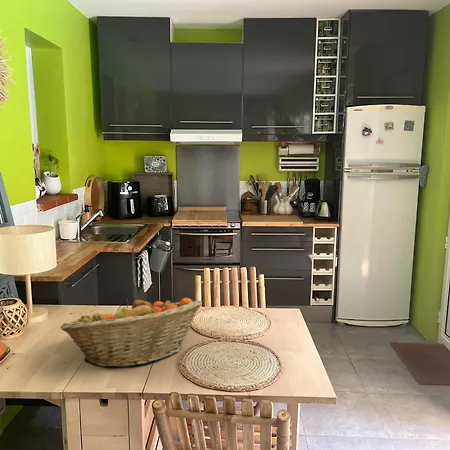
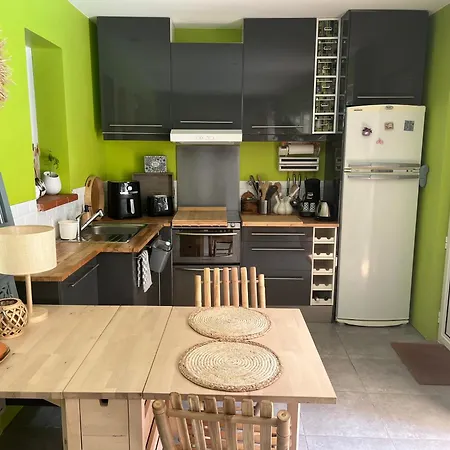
- fruit basket (134, 324)
